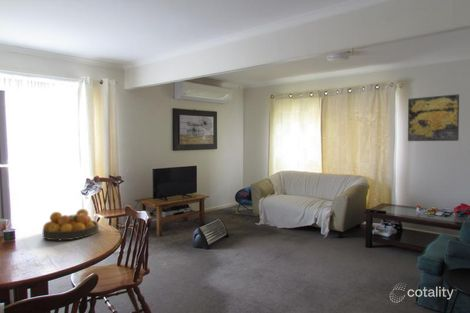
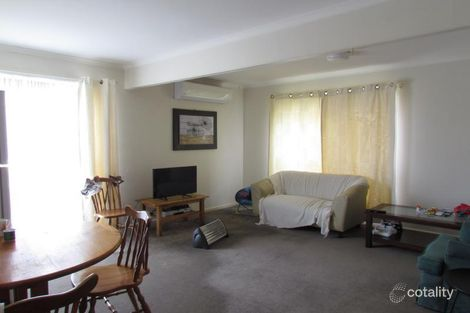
- fruit bowl (71, 222)
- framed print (432, 118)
